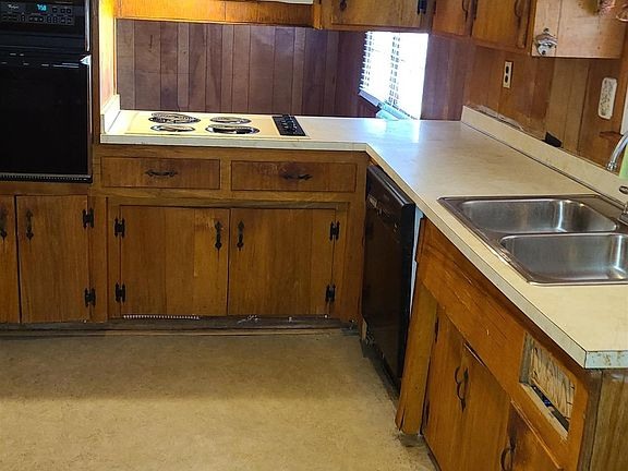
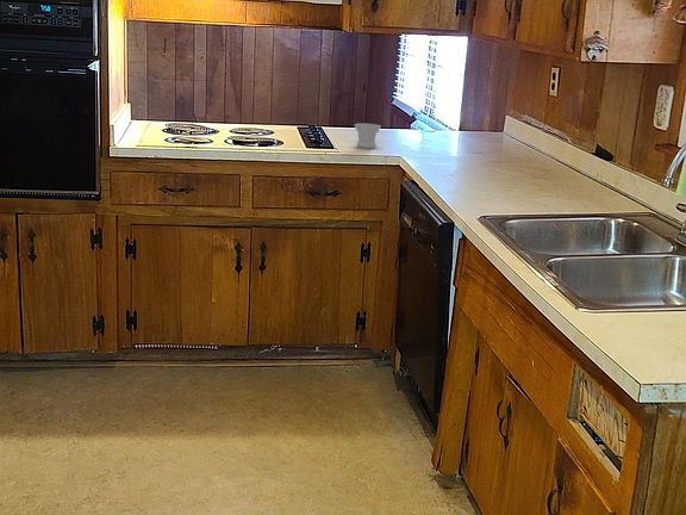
+ cup (367, 135)
